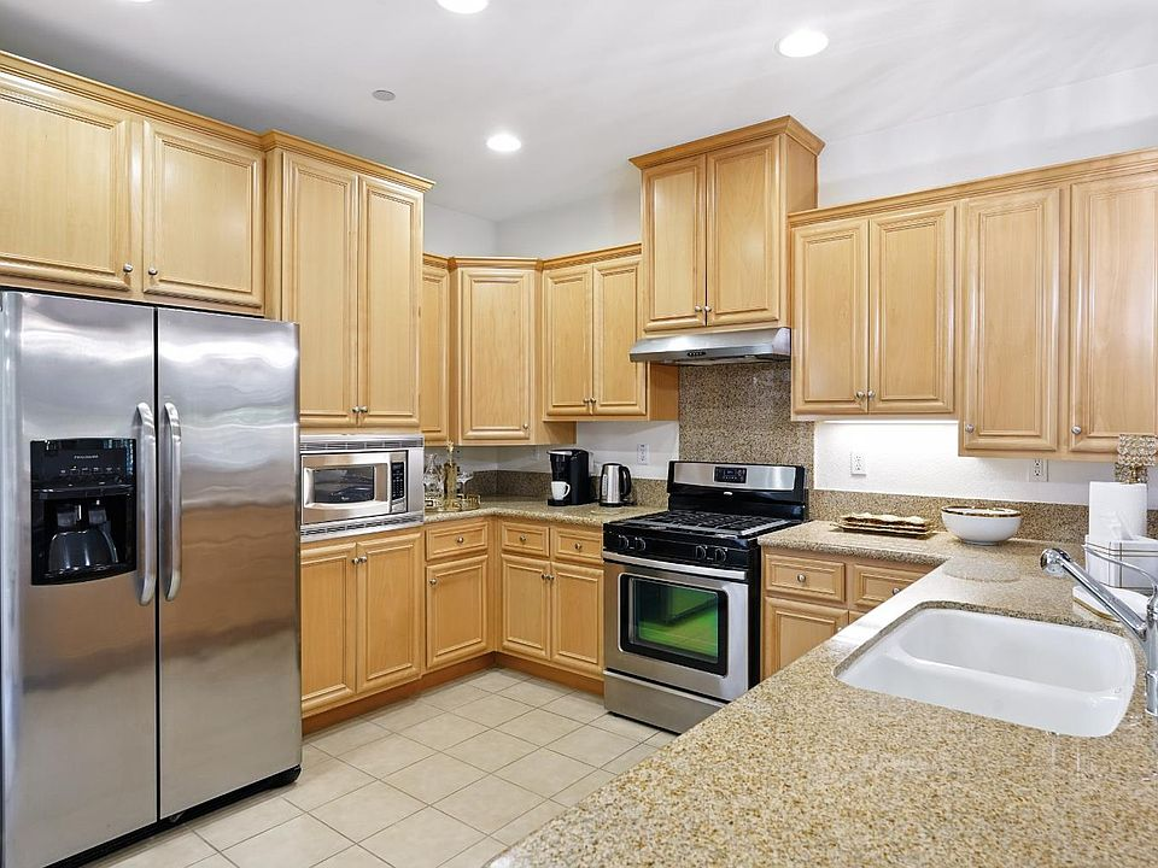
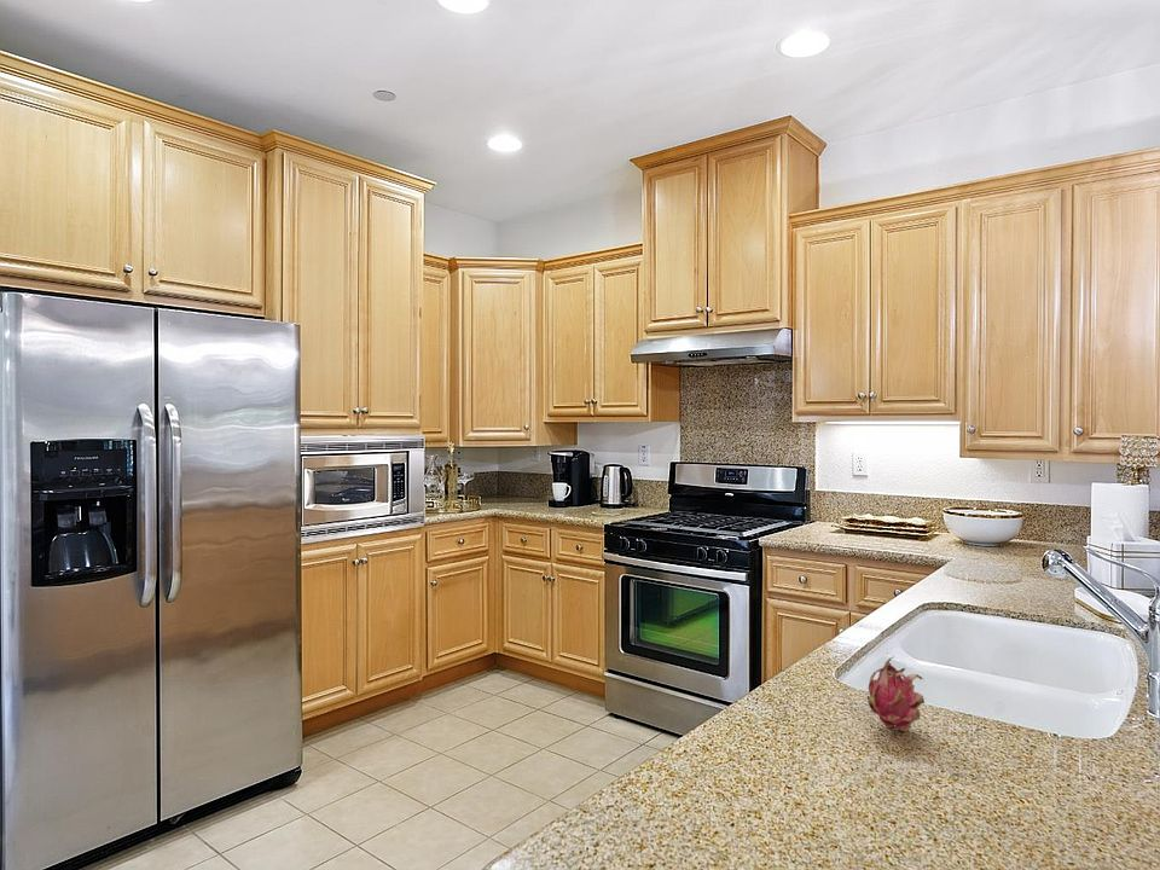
+ fruit (895, 691)
